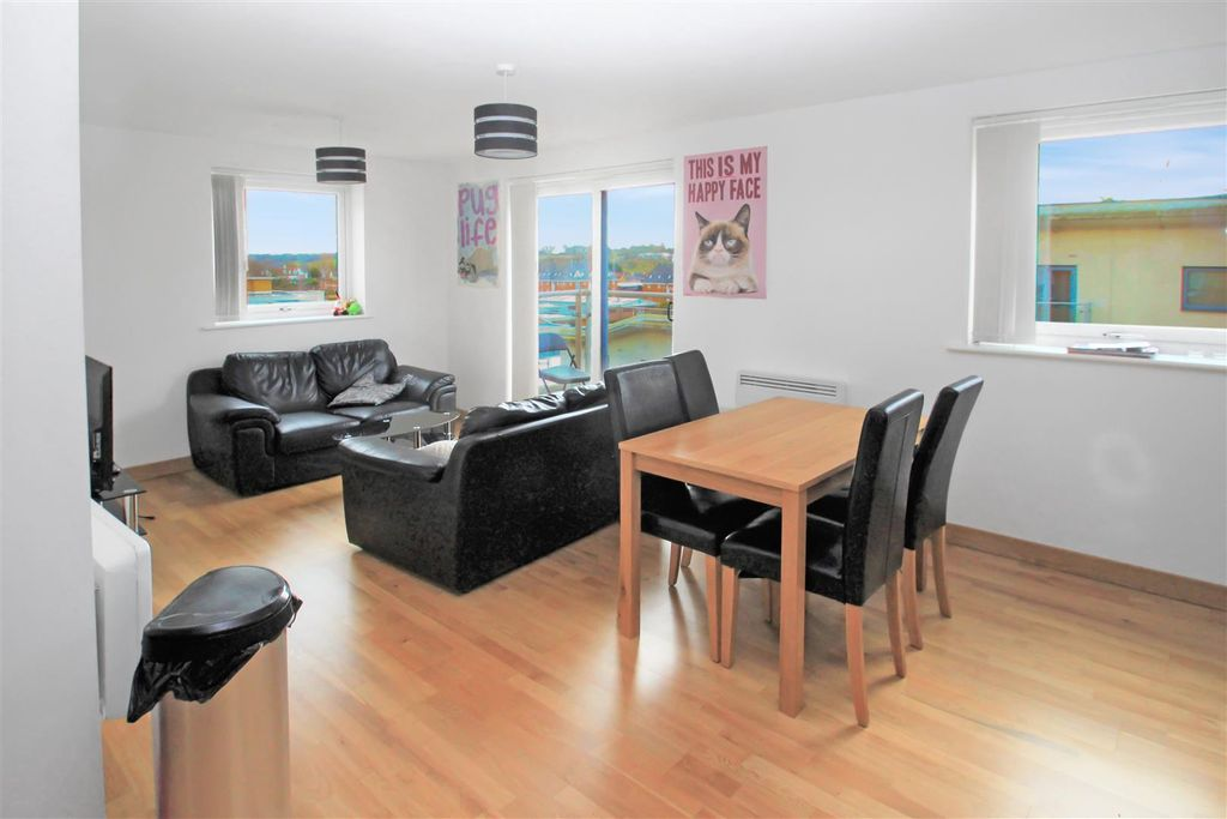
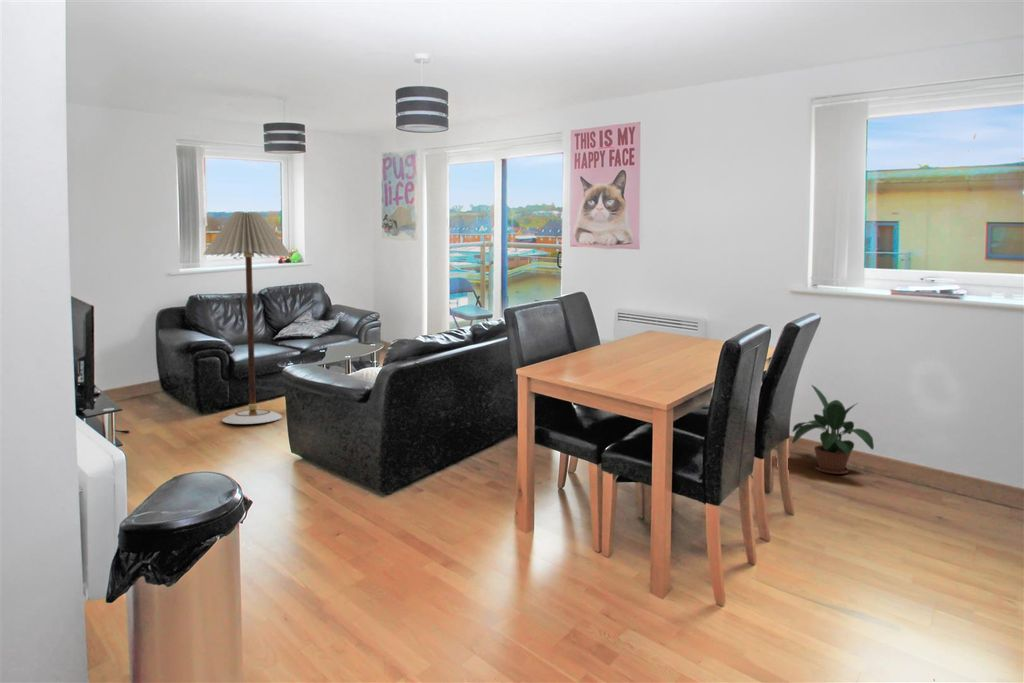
+ floor lamp (250, 316)
+ potted plant (833, 427)
